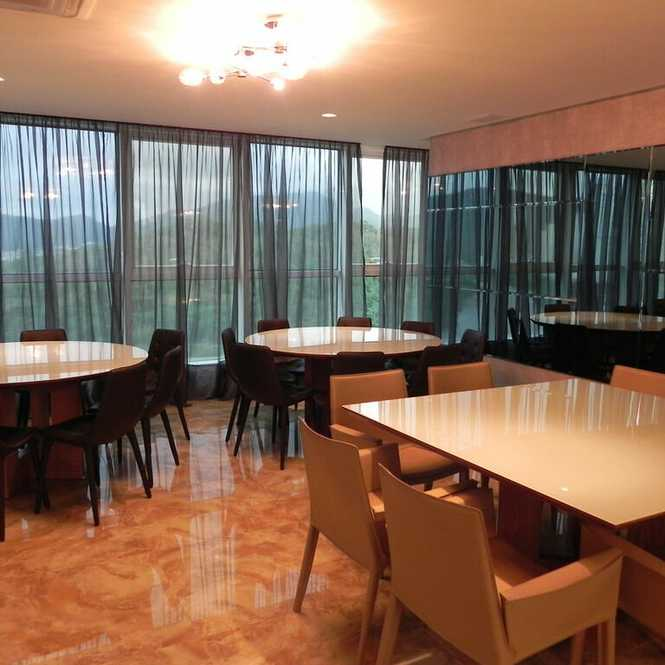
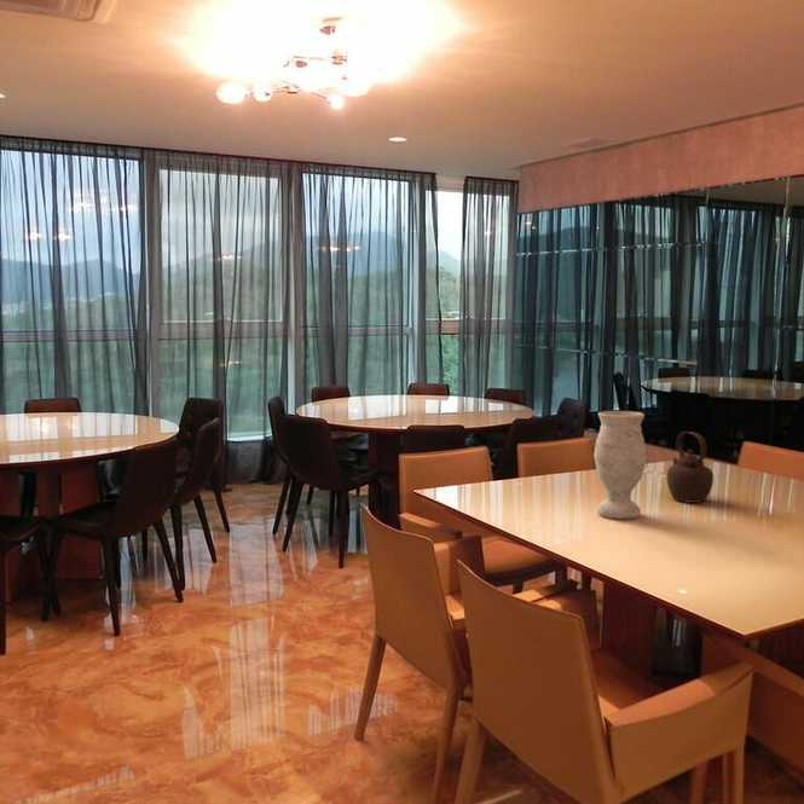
+ teapot (687, 464)
+ vase (619, 463)
